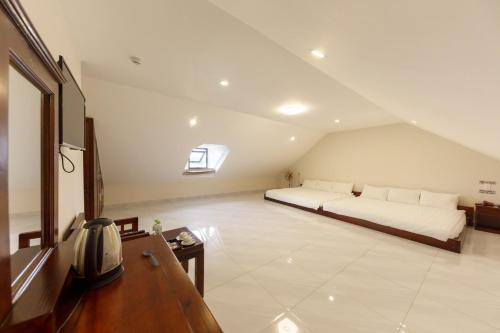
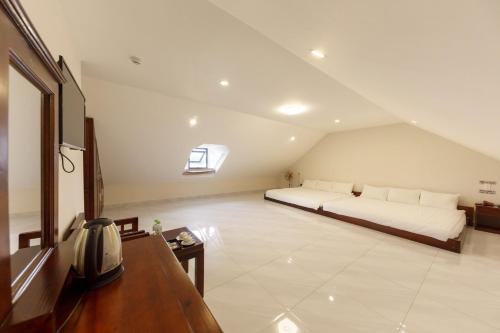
- soupspoon (151, 256)
